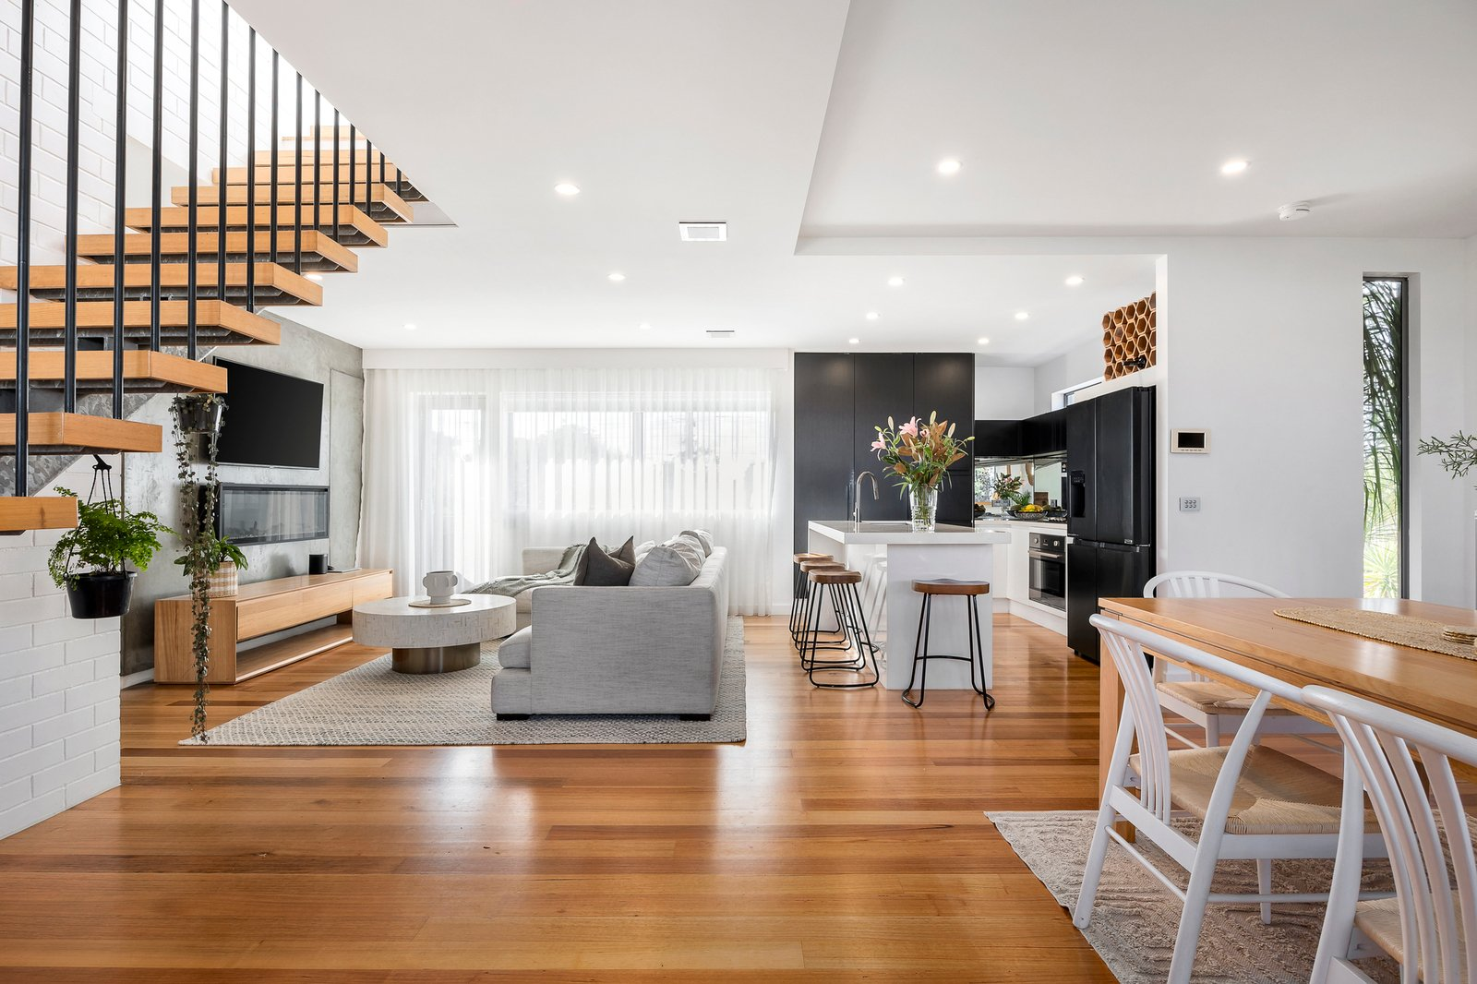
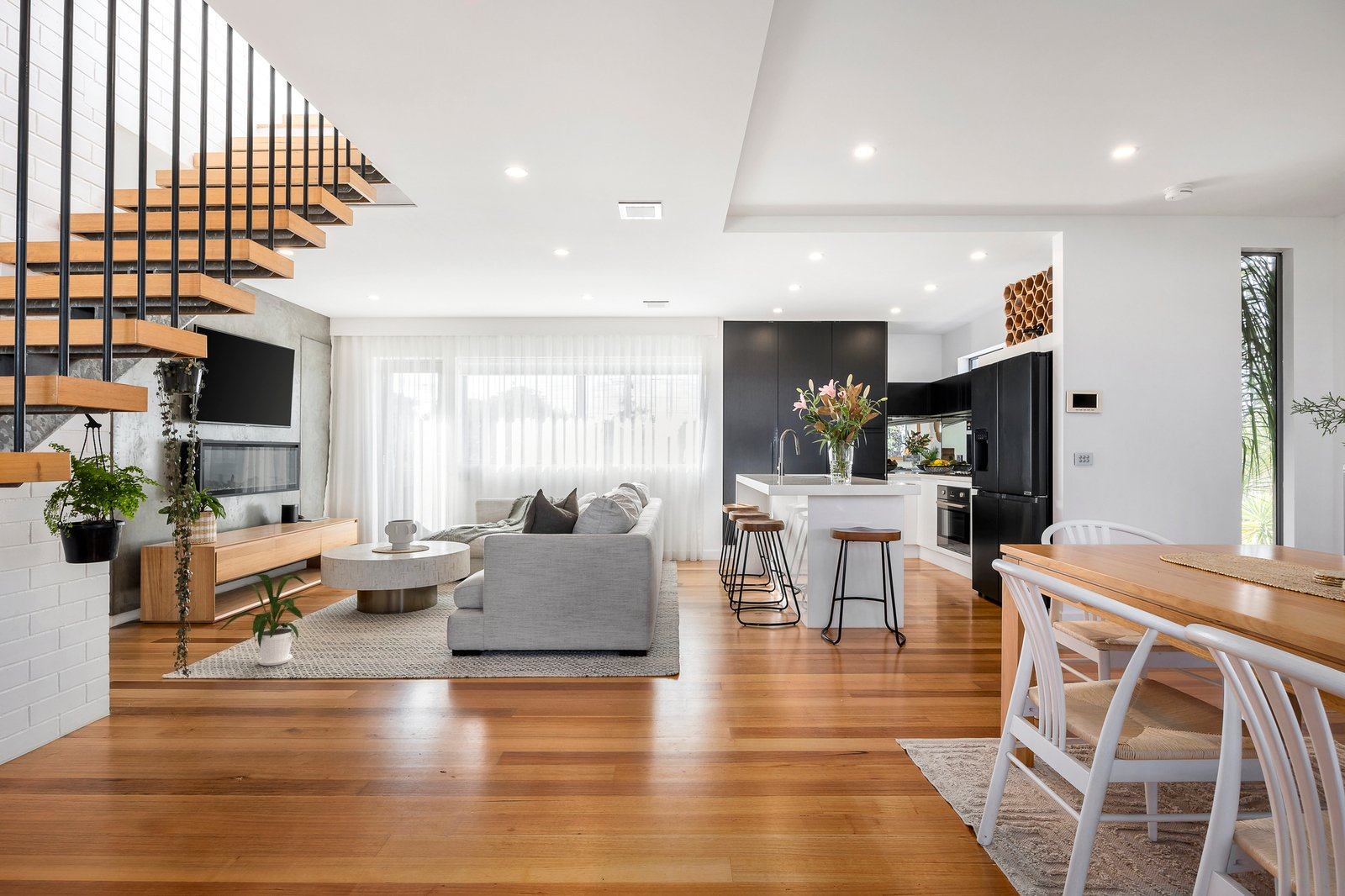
+ house plant (275, 616)
